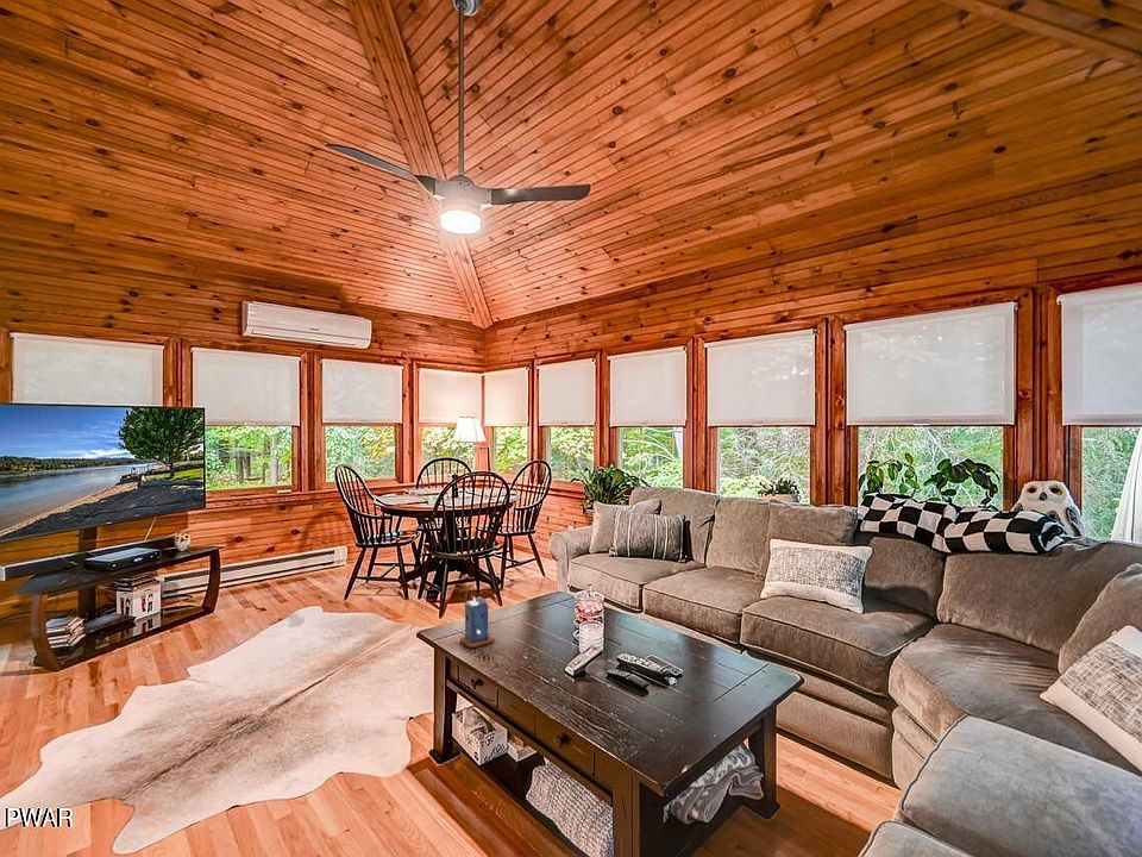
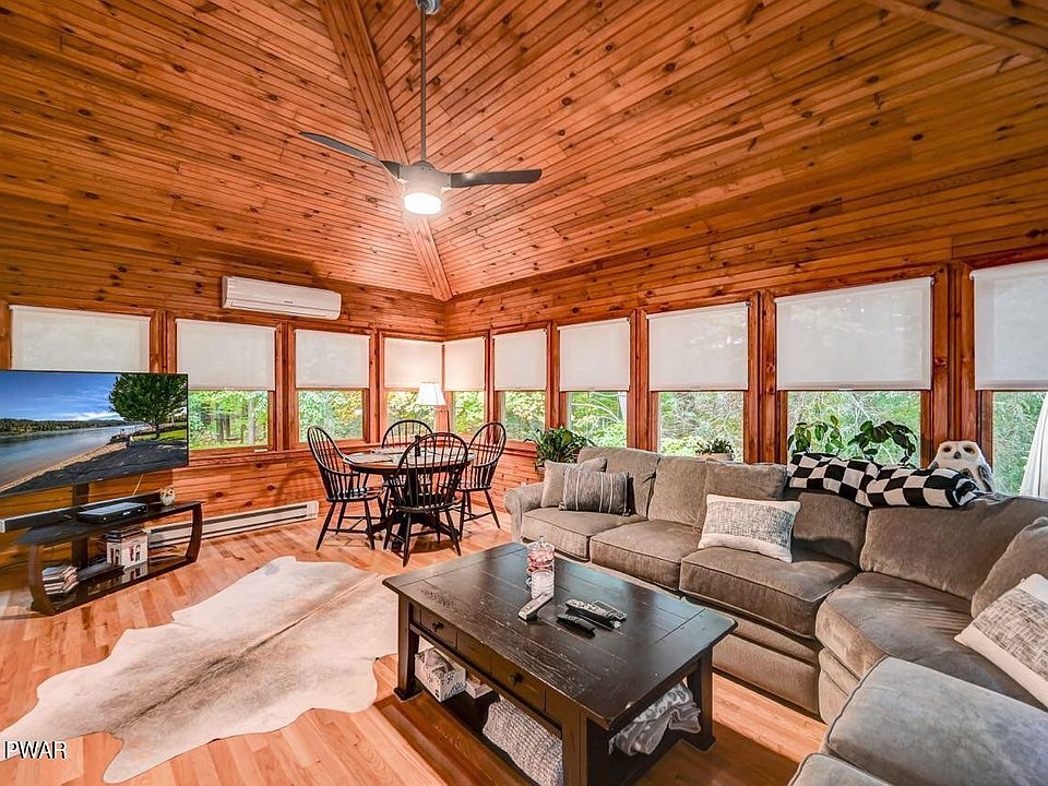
- candle (477, 618)
